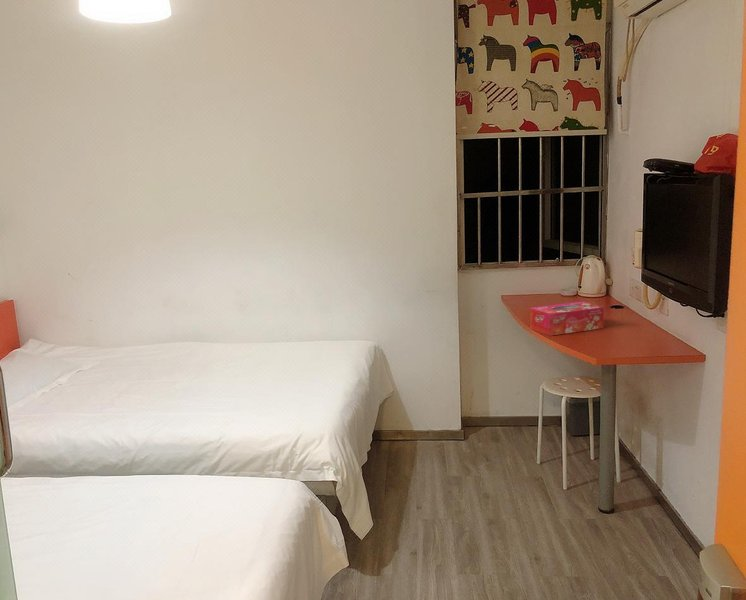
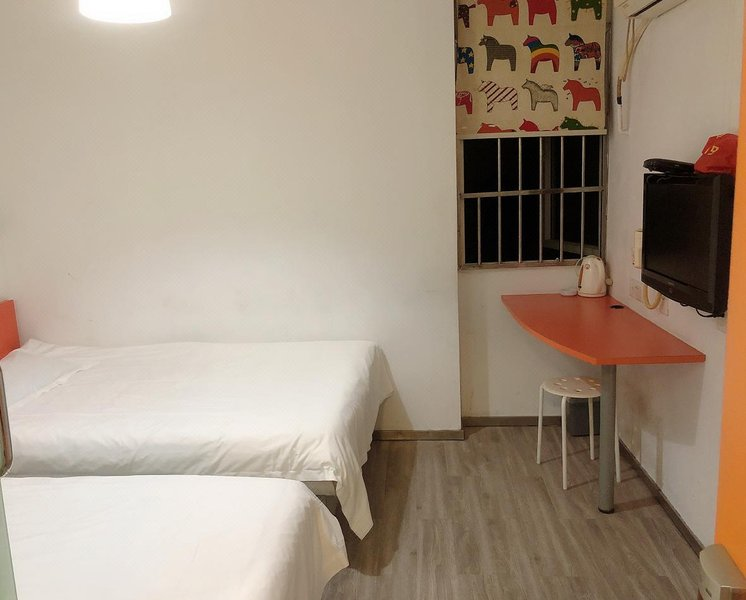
- tissue box (566, 318)
